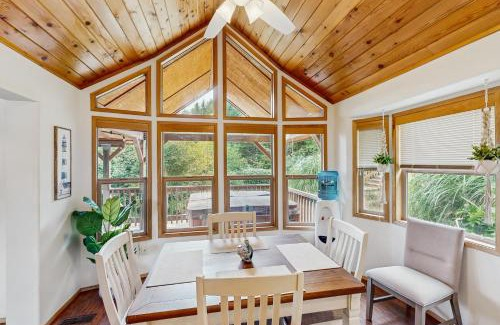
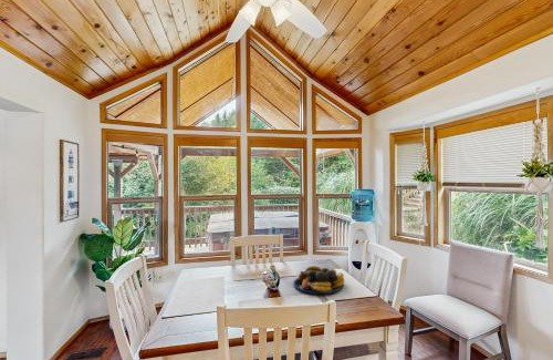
+ fruit bowl (317, 275)
